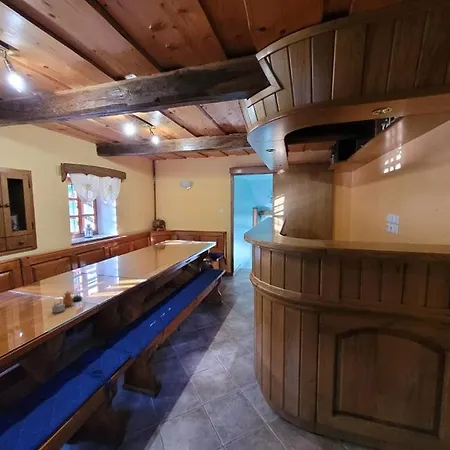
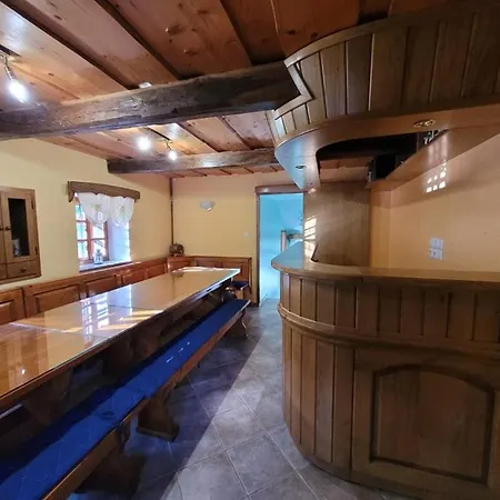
- teapot (67, 298)
